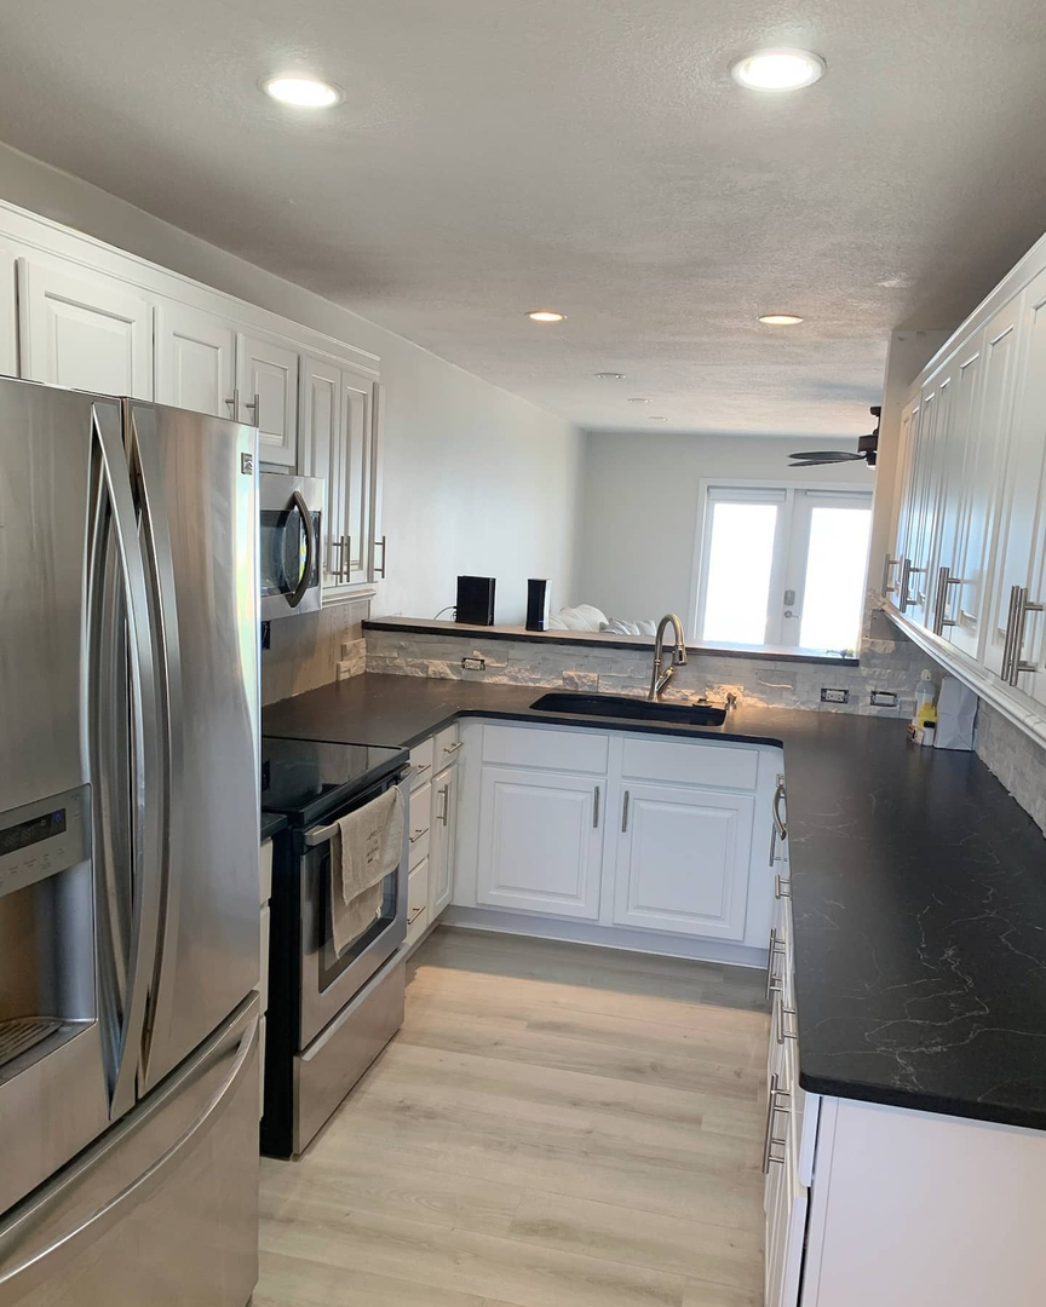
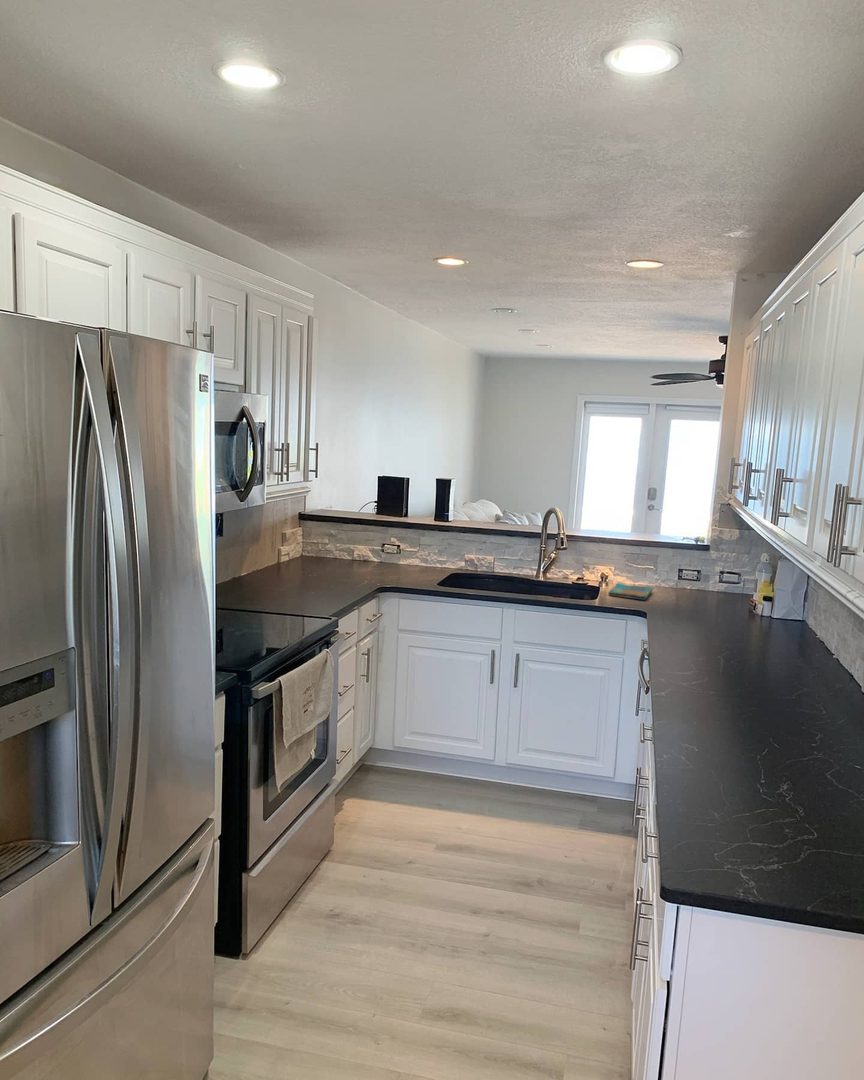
+ dish towel (630, 591)
